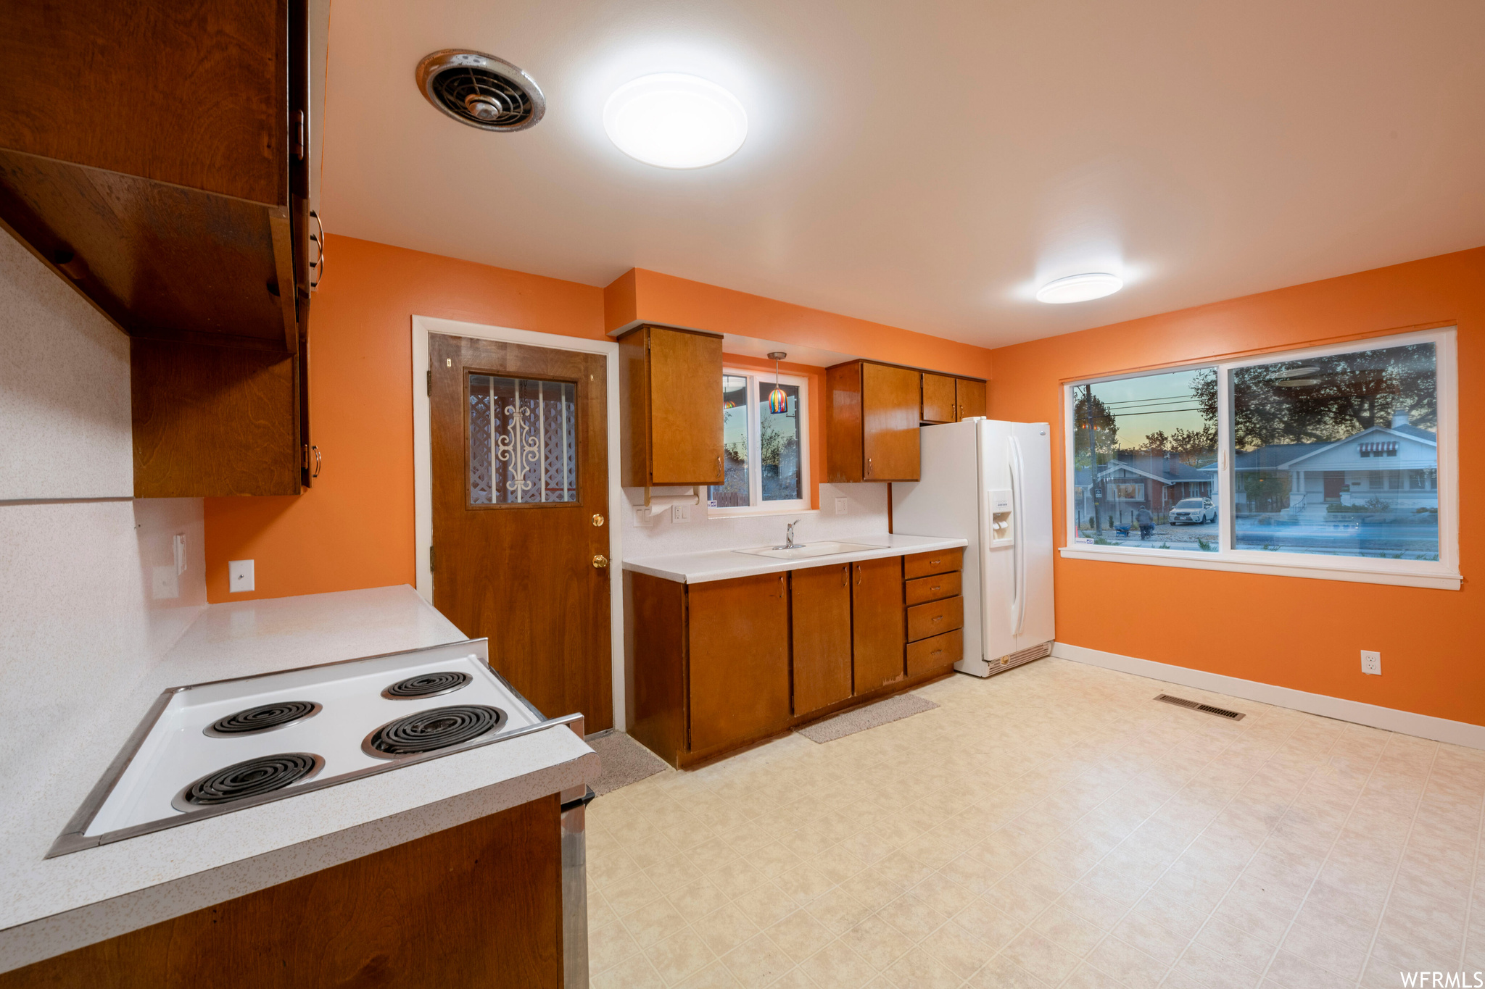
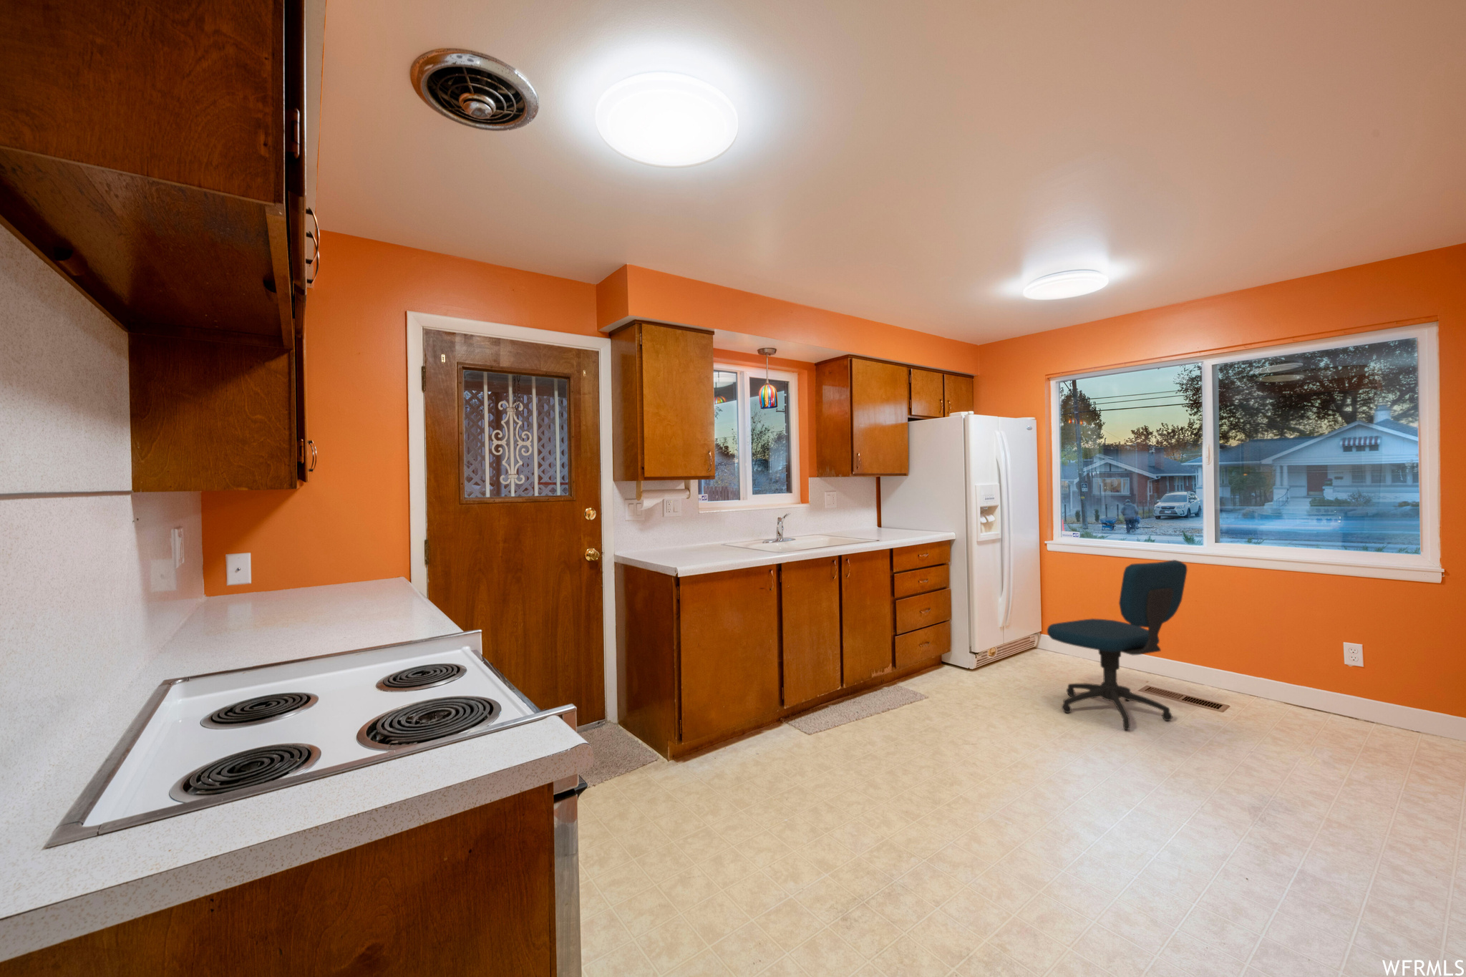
+ office chair (1111, 635)
